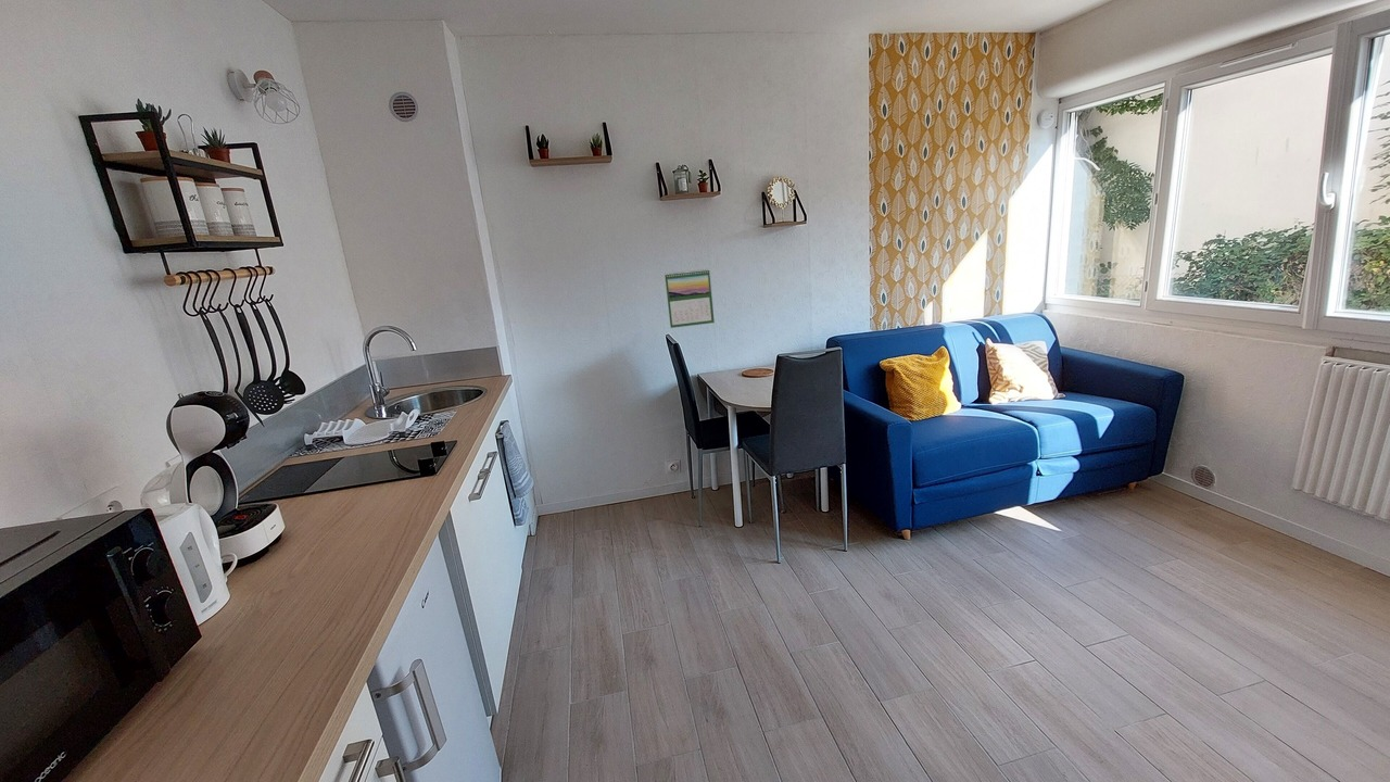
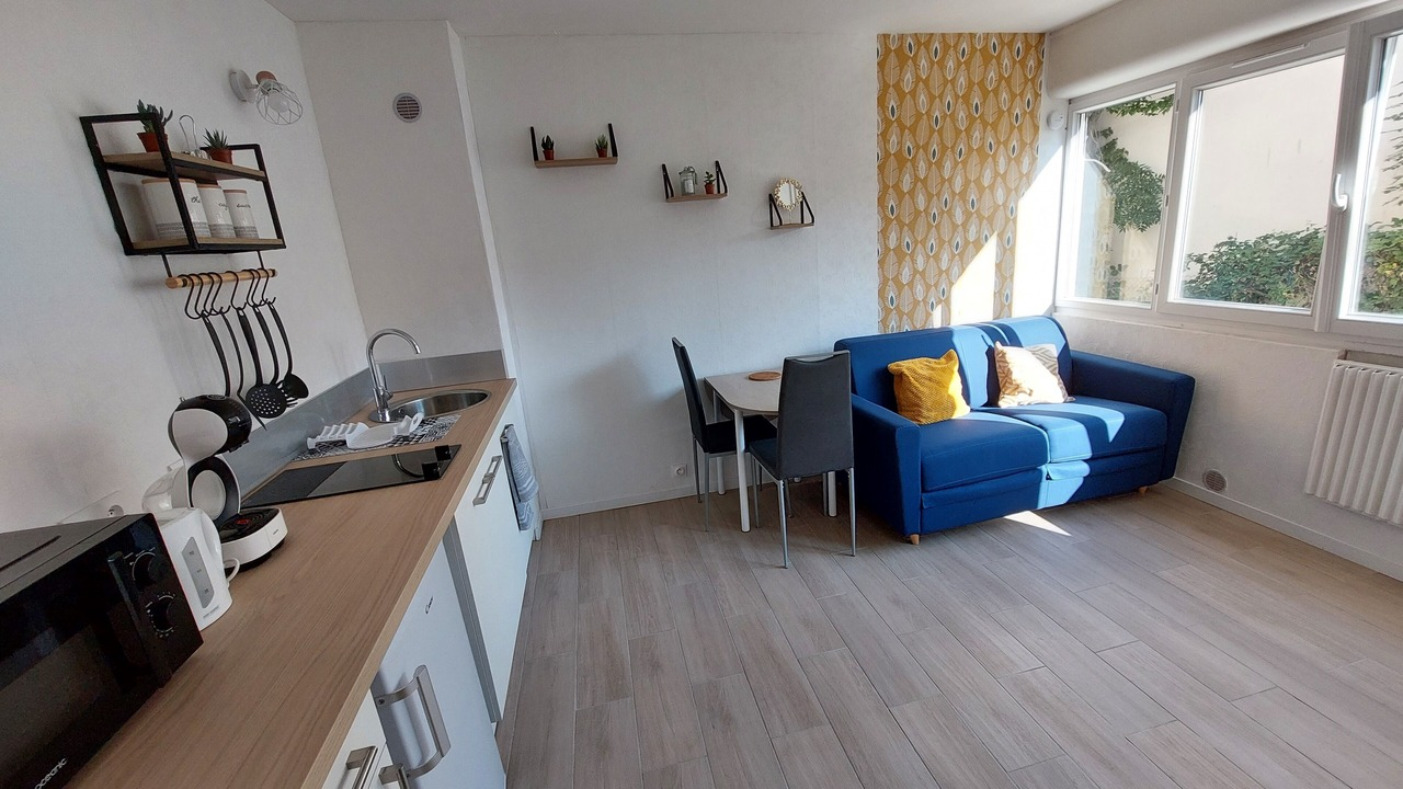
- calendar (690, 298)
